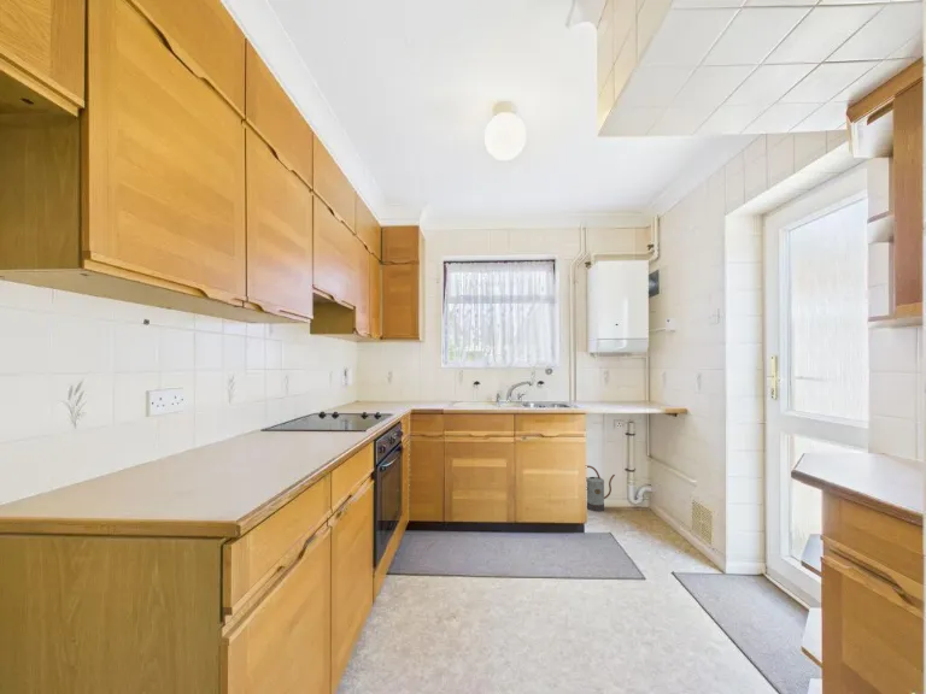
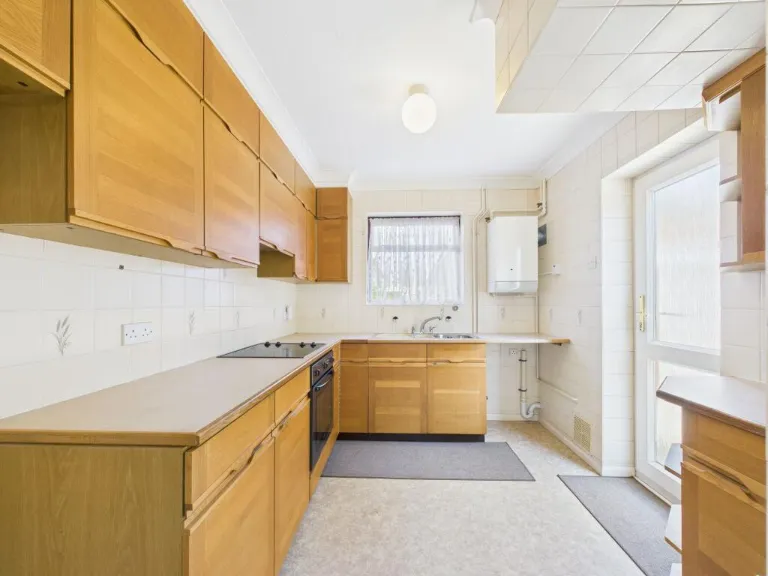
- watering can (596, 487)
